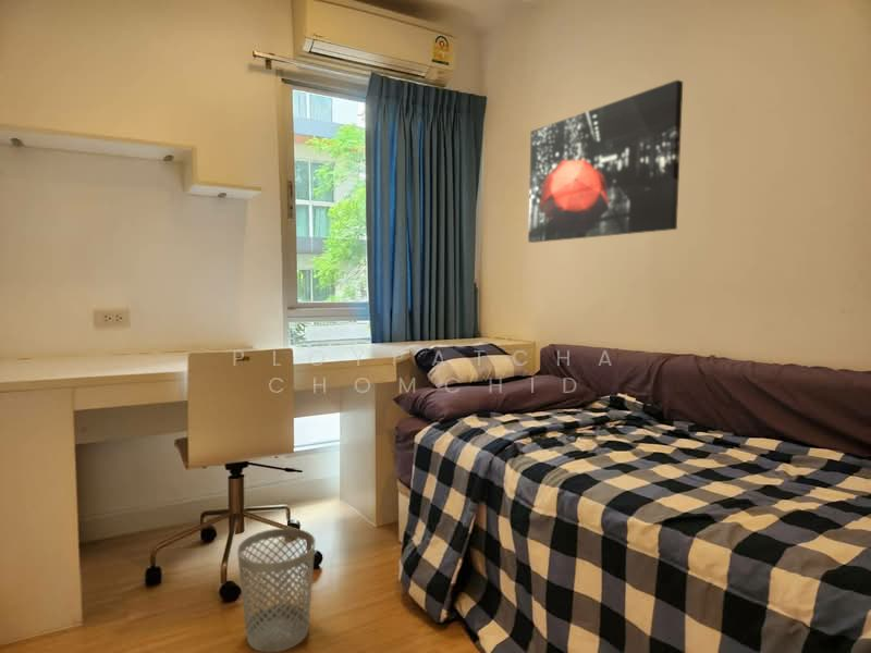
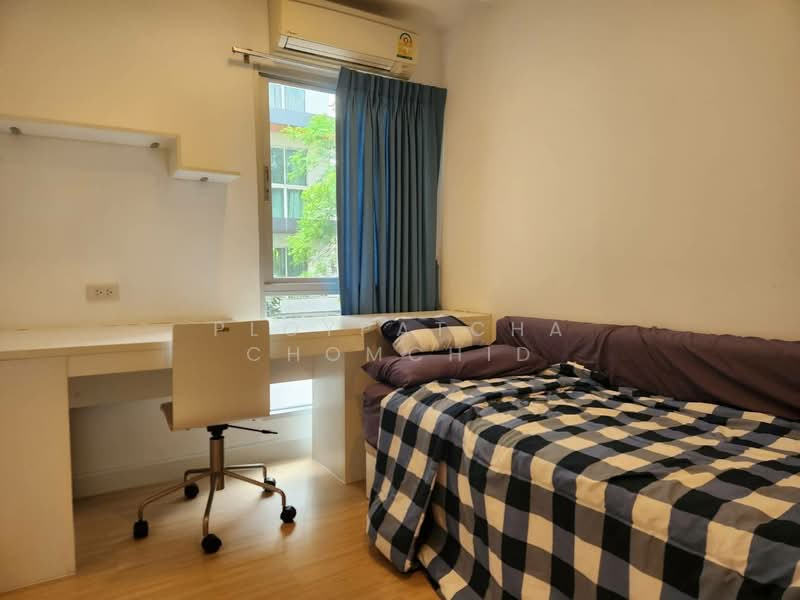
- wall art (593, 173)
- wastebasket (278, 589)
